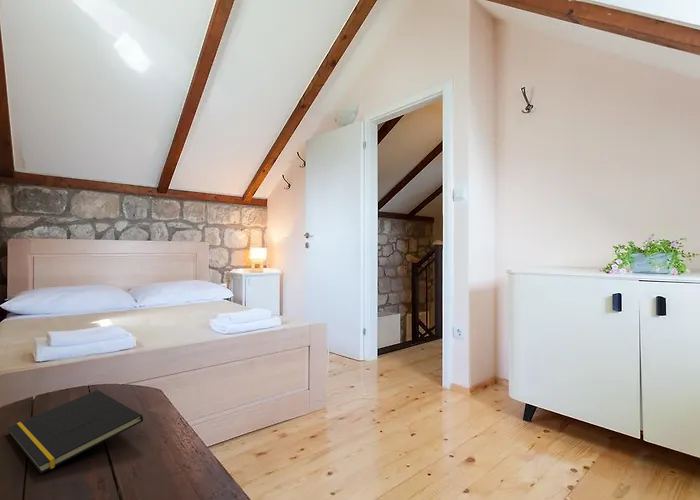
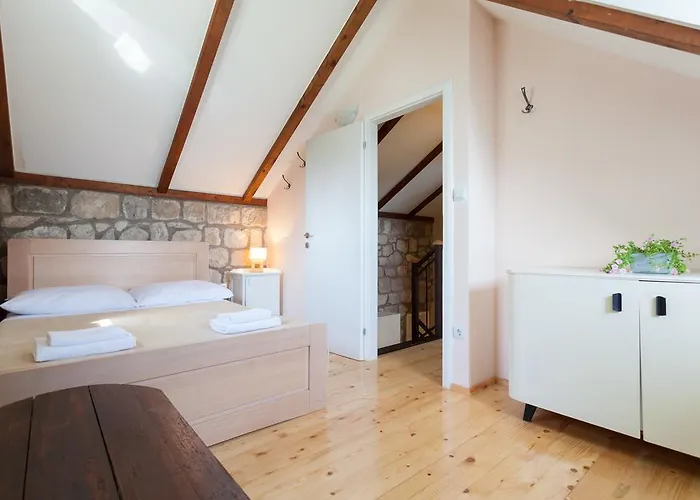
- notepad (74, 424)
